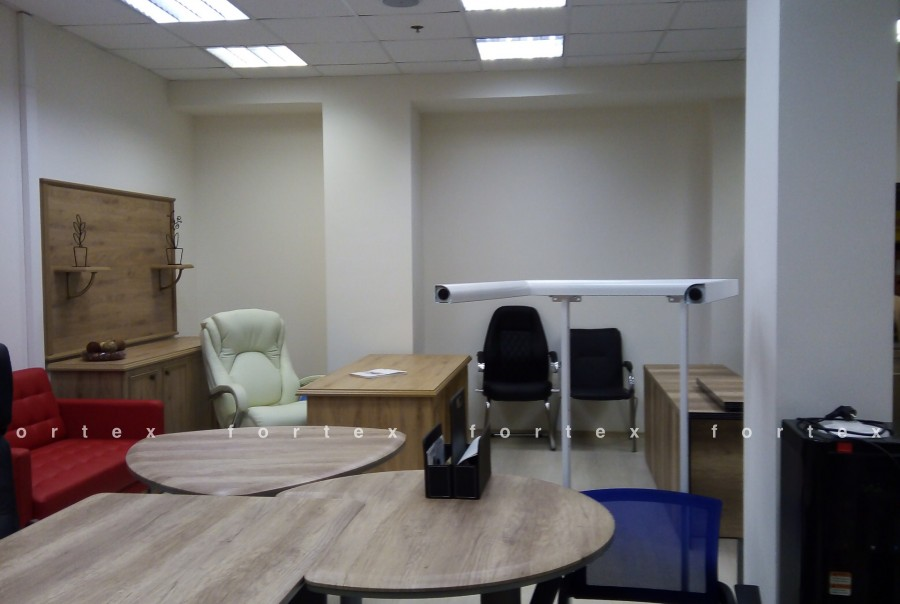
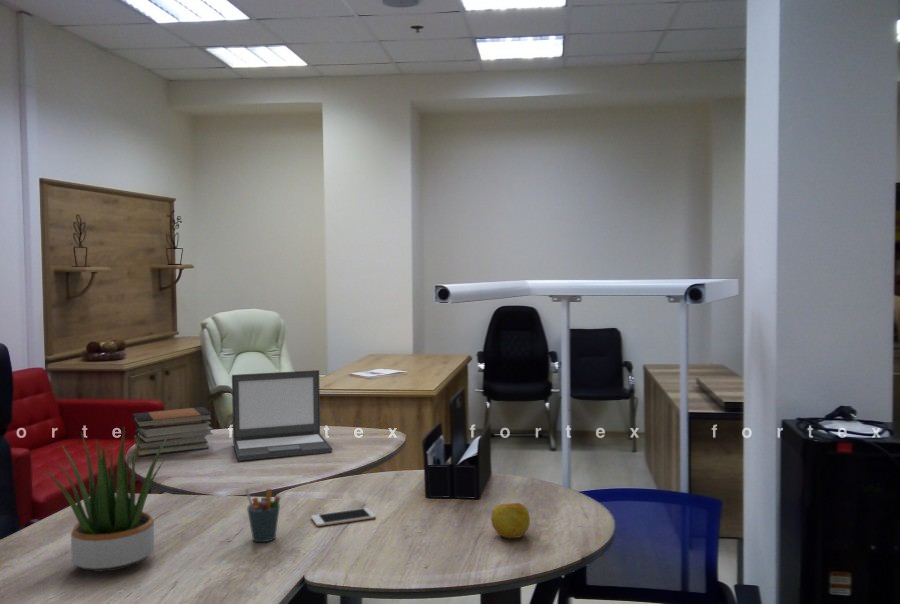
+ pen holder (264, 513)
+ laptop (280, 412)
+ cell phone (343, 516)
+ book stack (173, 430)
+ apple (510, 518)
+ potted plant (112, 498)
